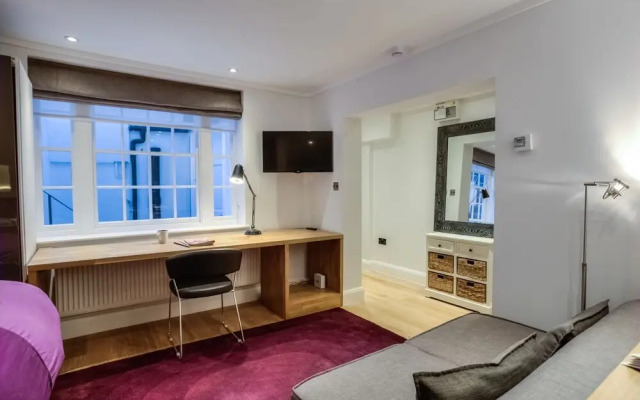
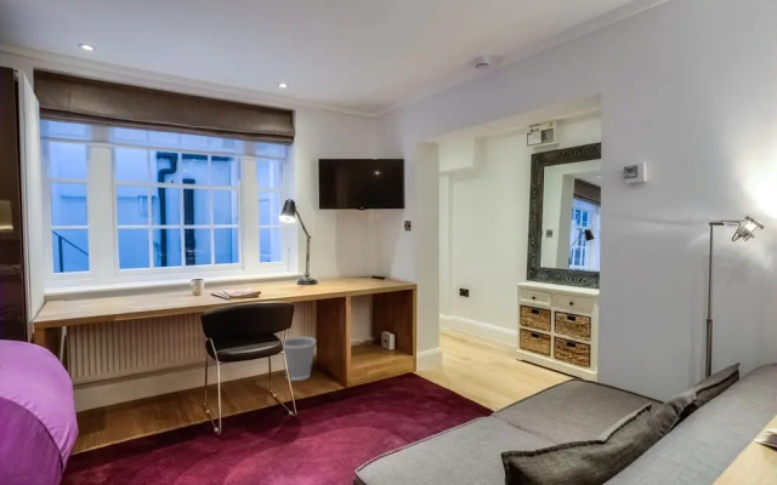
+ wastebasket (297, 358)
